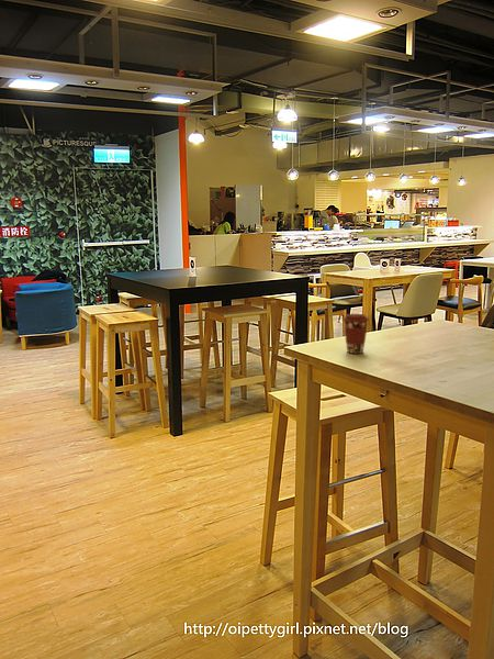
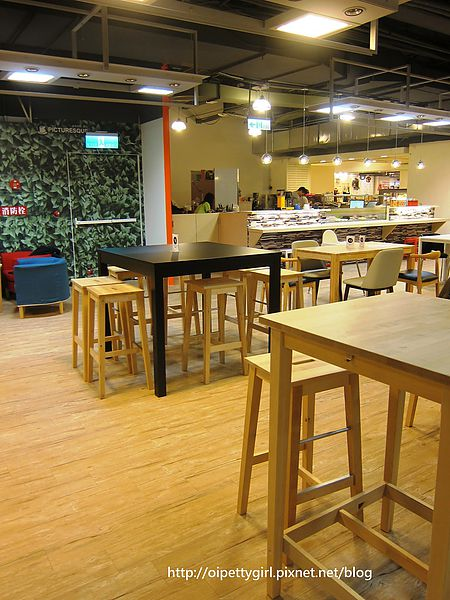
- coffee cup (355, 333)
